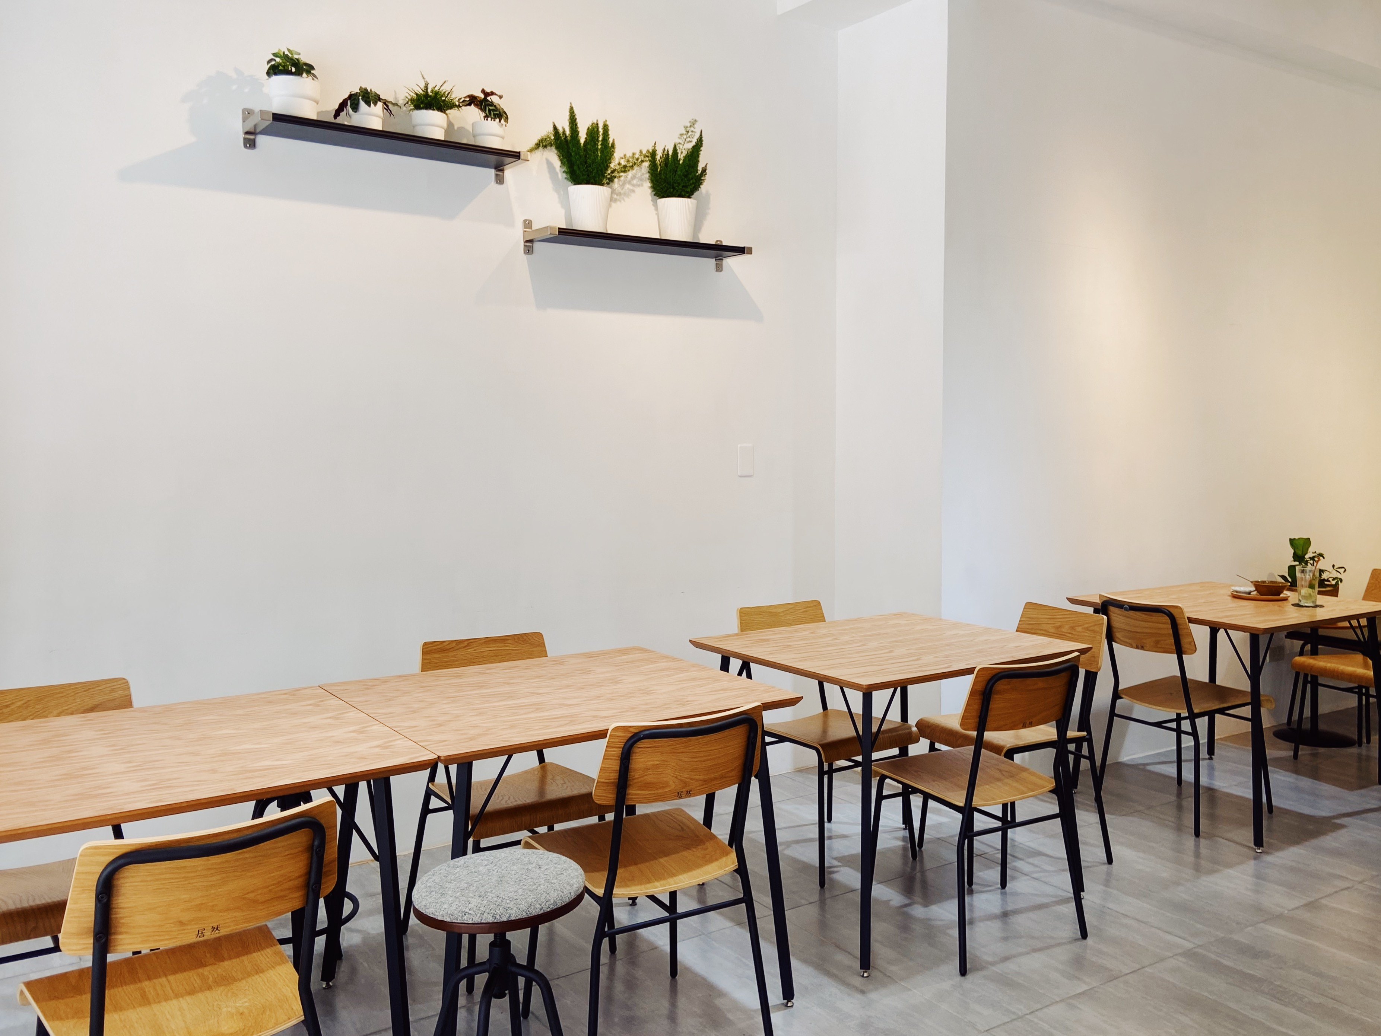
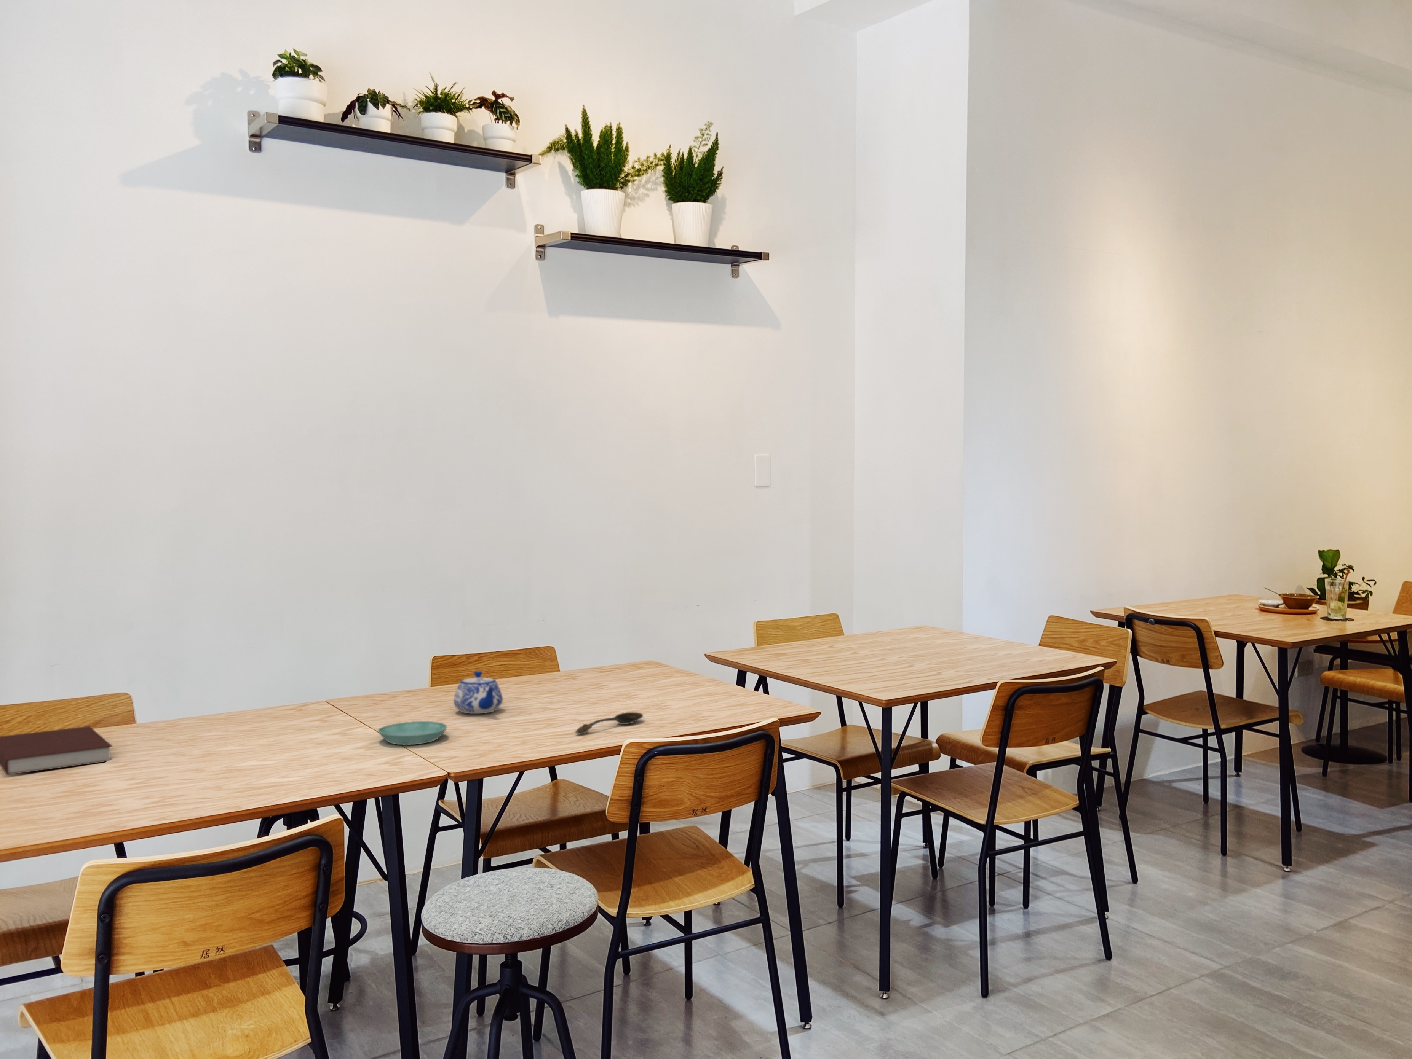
+ teapot (480, 692)
+ notebook (50, 749)
+ spoon (609, 721)
+ saucer (413, 734)
